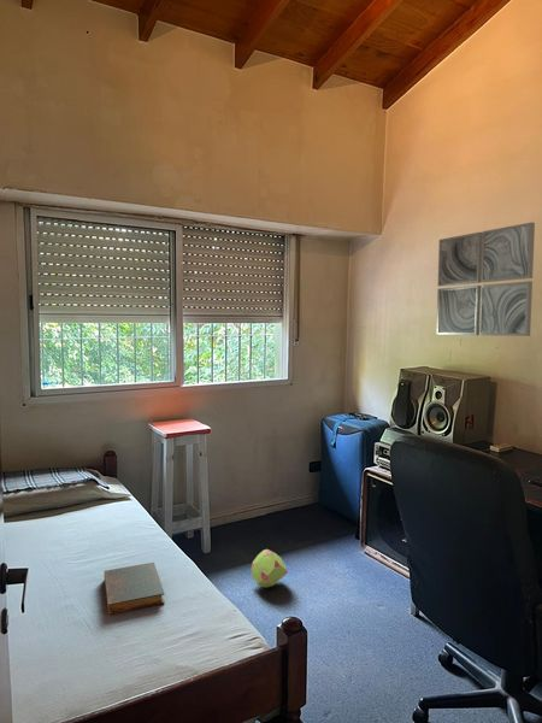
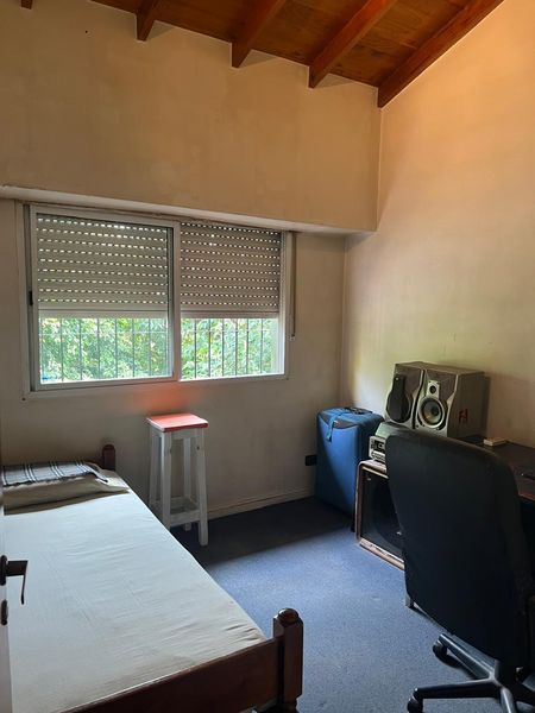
- wall art (481, 282)
- book (132, 586)
- ball (269, 568)
